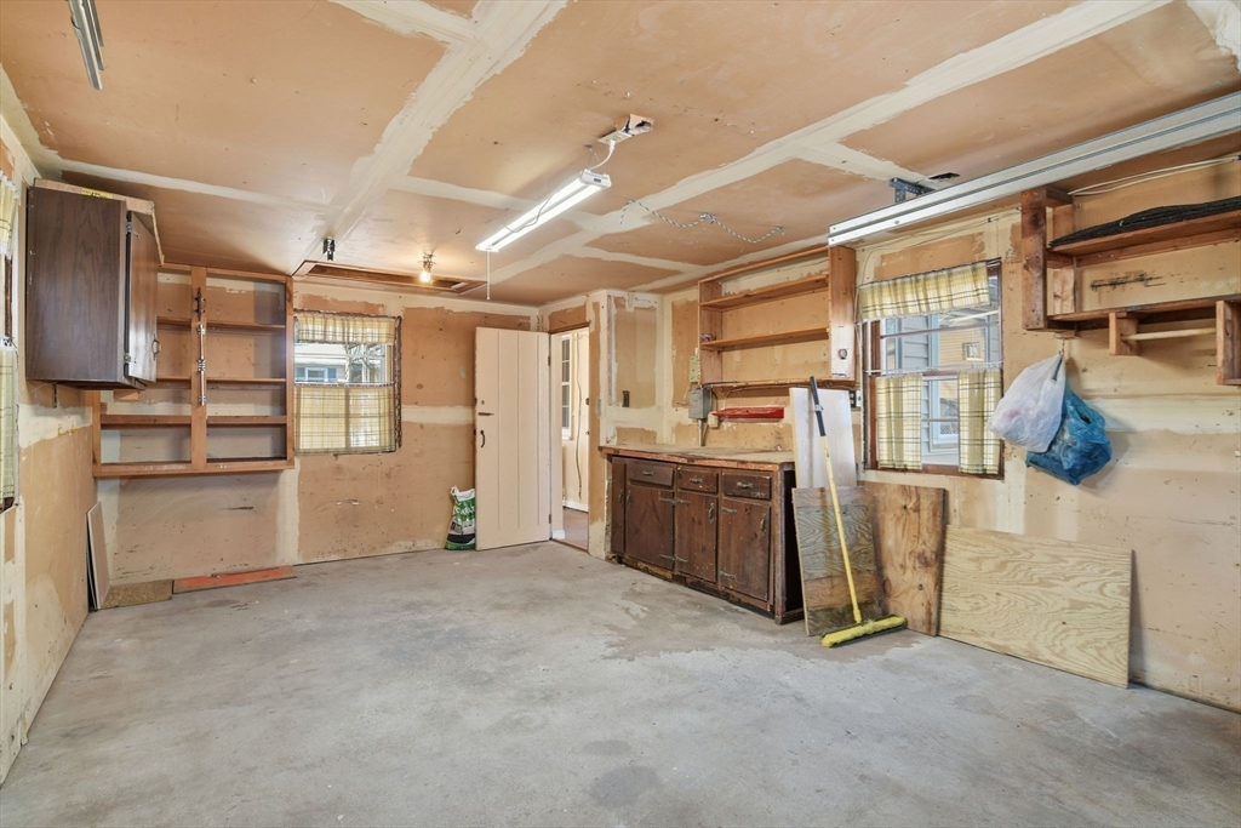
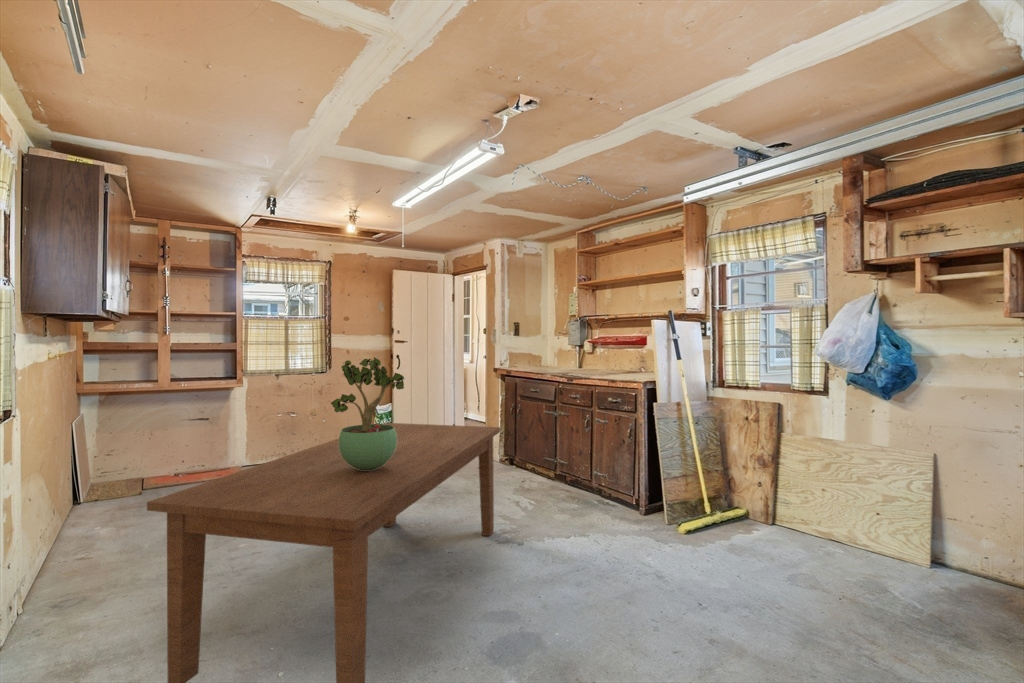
+ dining table (376, 520)
+ potted plant (370, 412)
